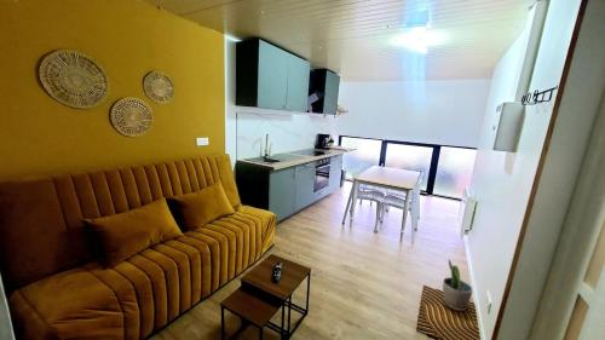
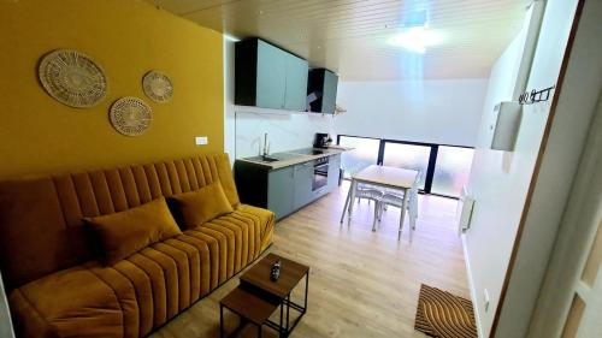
- potted plant (457, 283)
